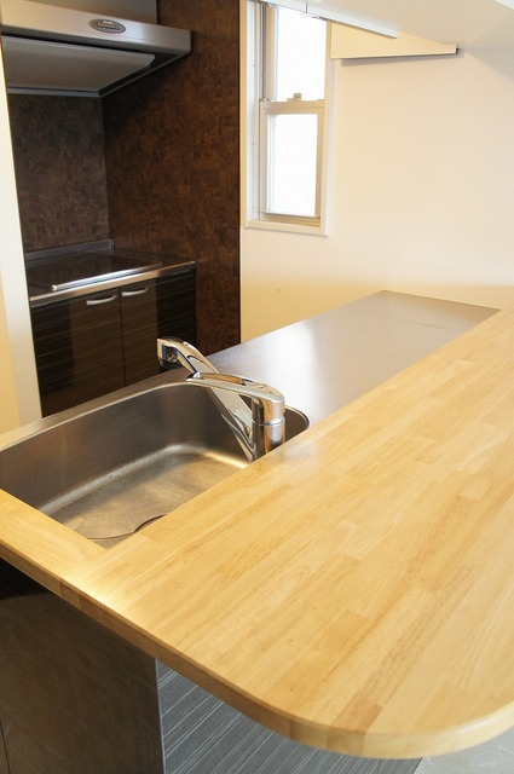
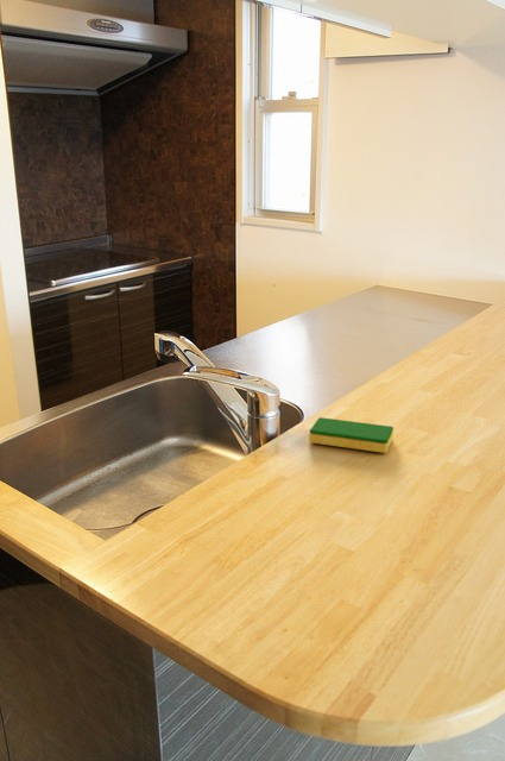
+ dish sponge (351, 434)
